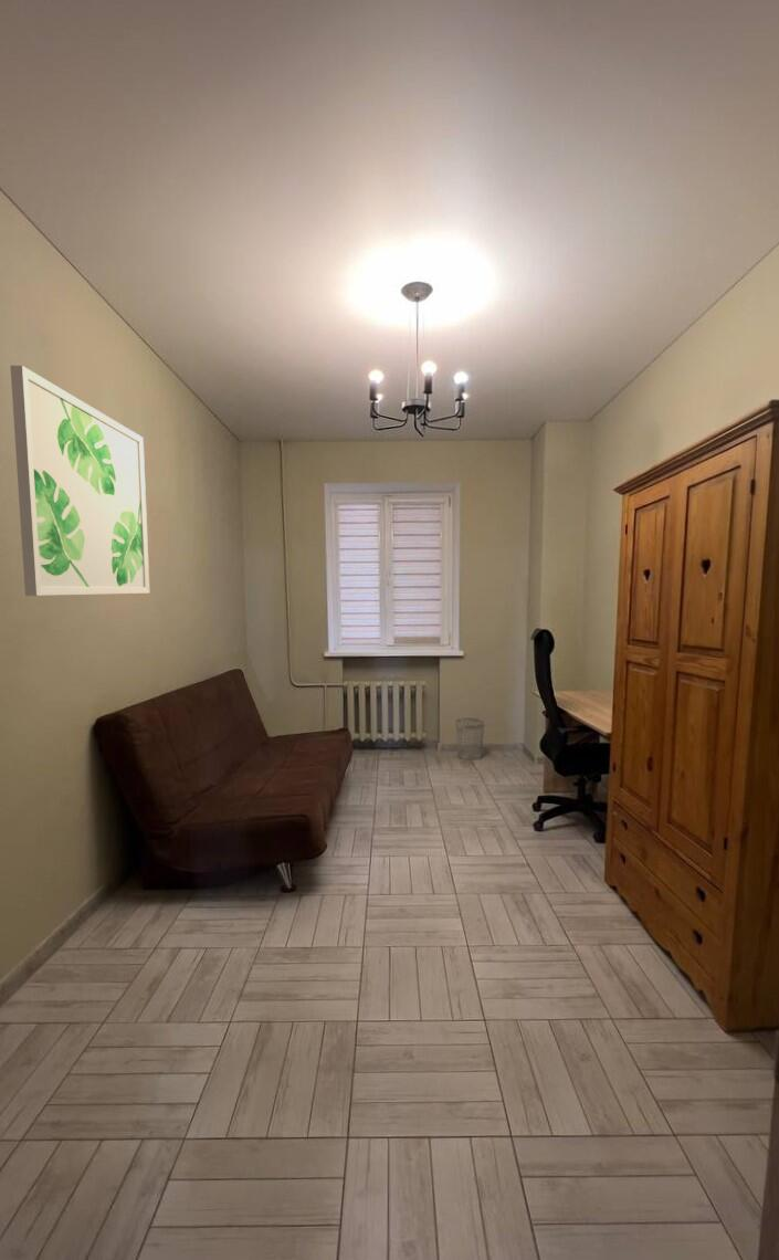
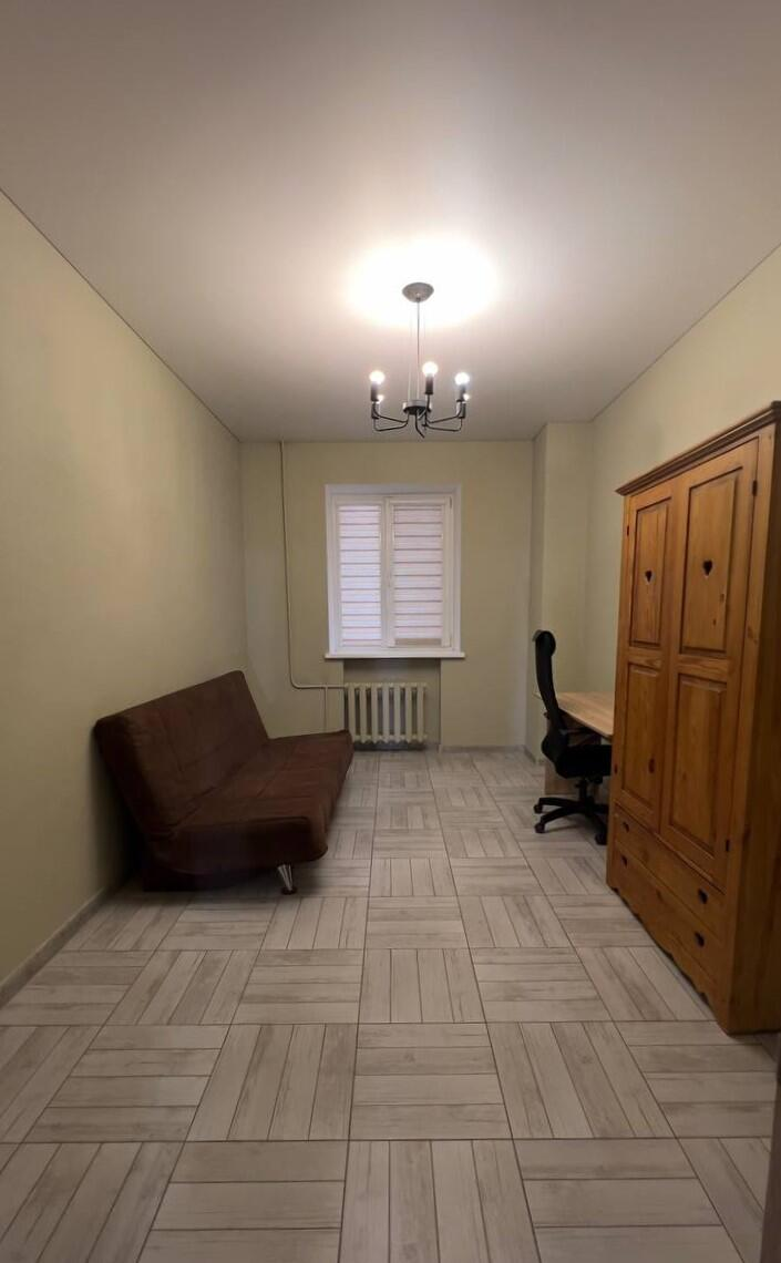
- wastebasket (470, 738)
- wall art (94, 503)
